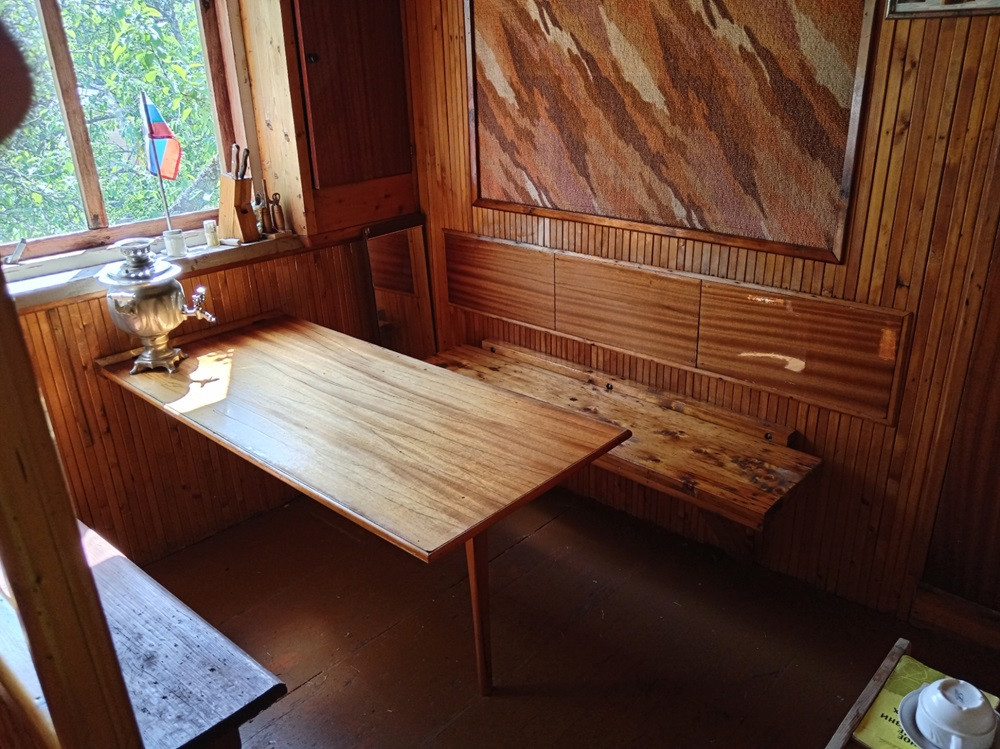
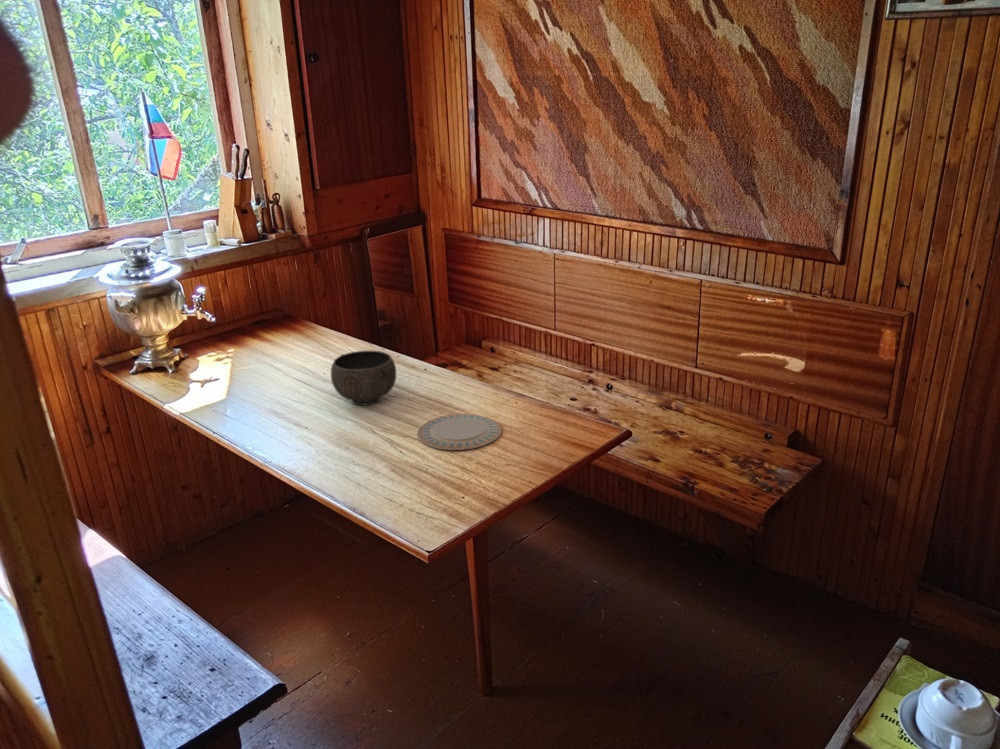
+ chinaware (459, 429)
+ bowl (364, 380)
